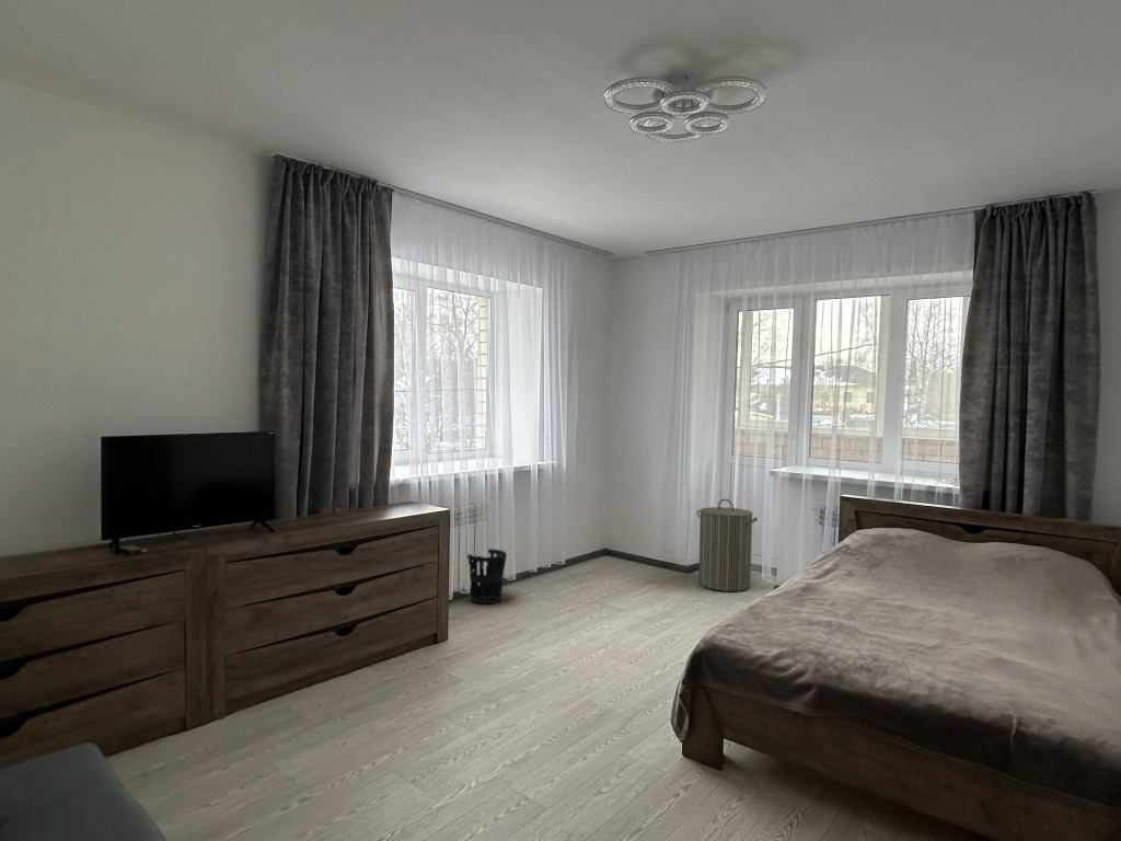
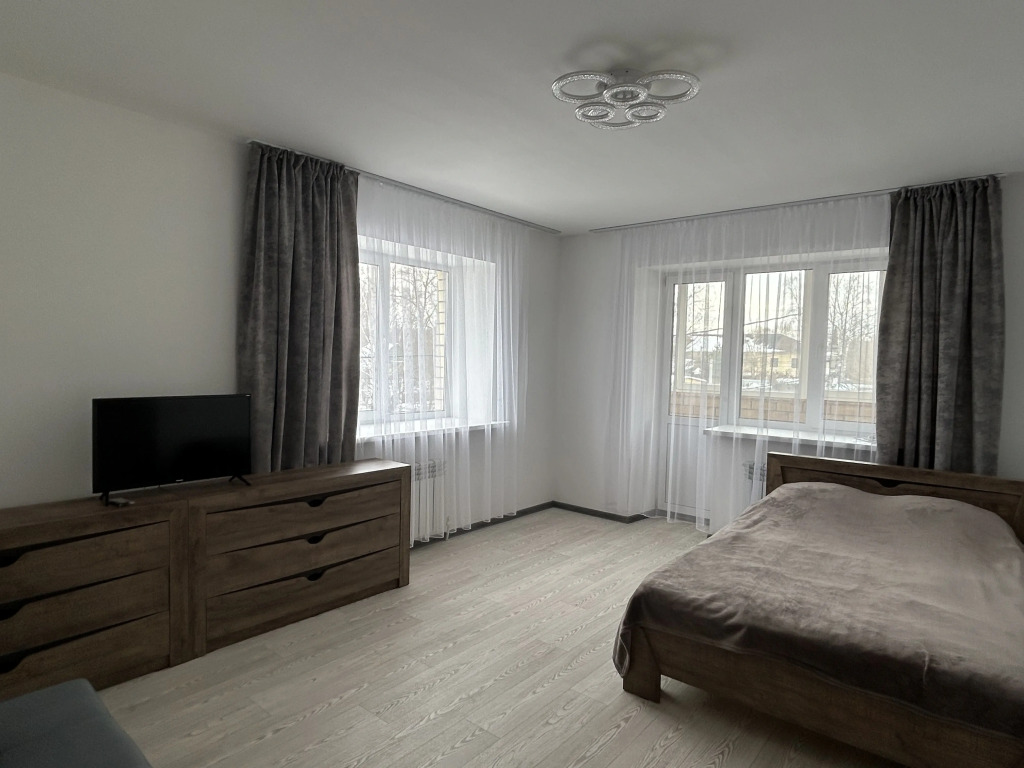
- wastebasket (486, 576)
- laundry hamper (725, 541)
